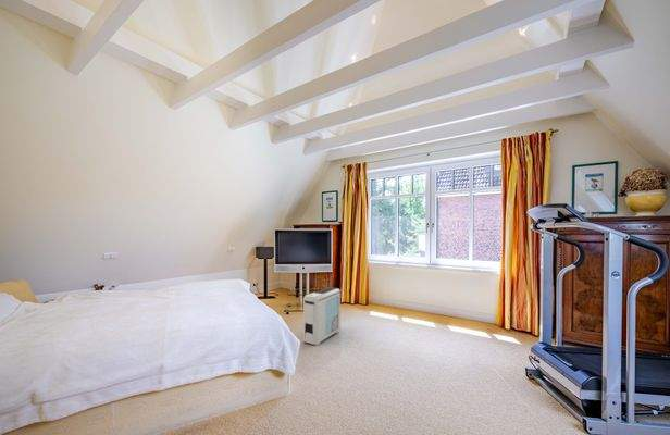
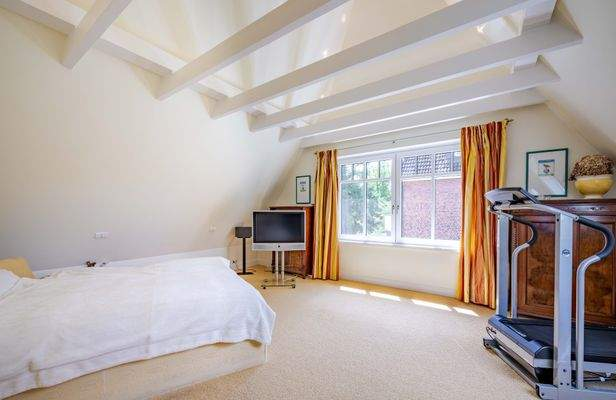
- air purifier (322, 313)
